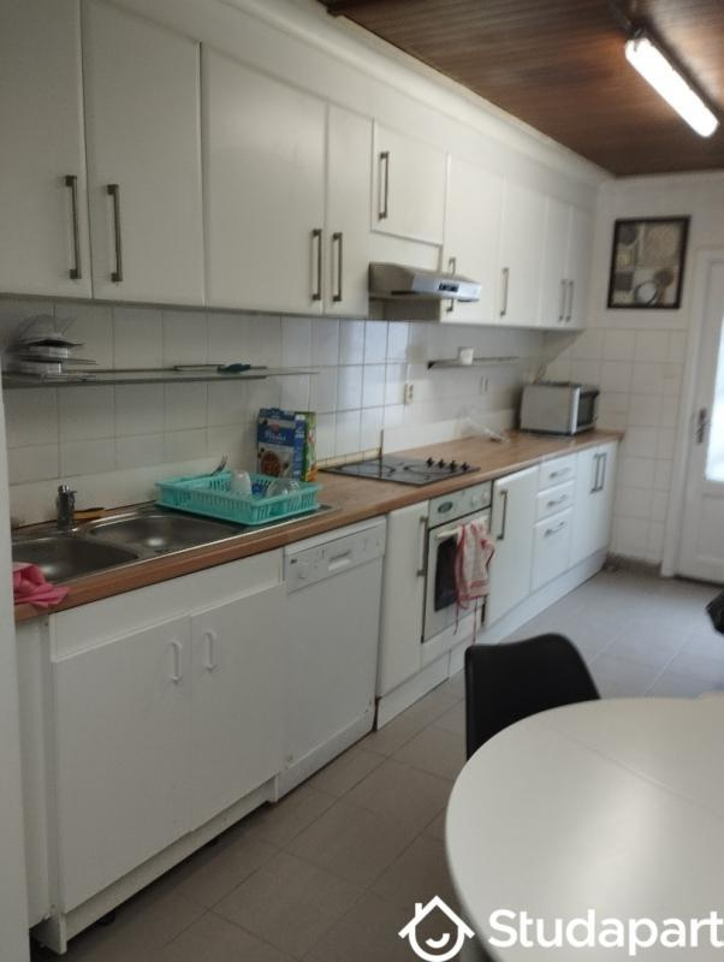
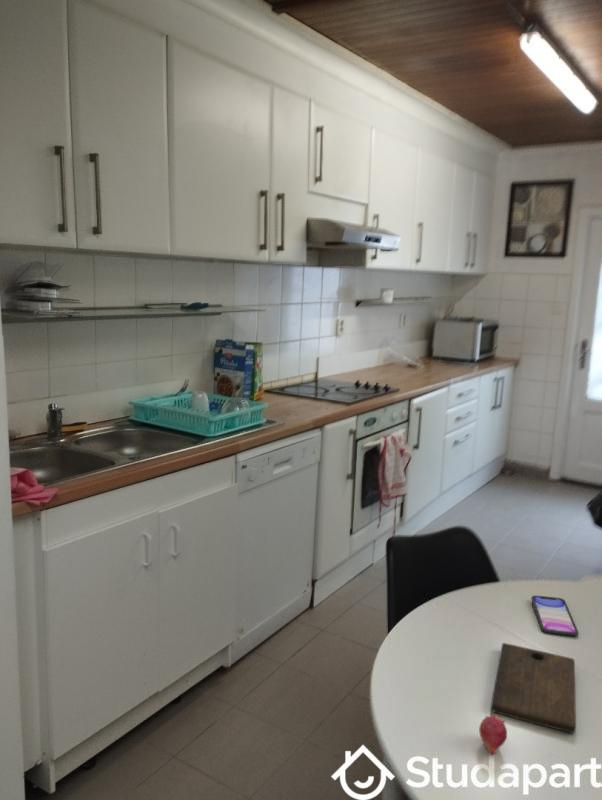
+ smartphone (553, 614)
+ cutting board (535, 683)
+ fruit (493, 731)
